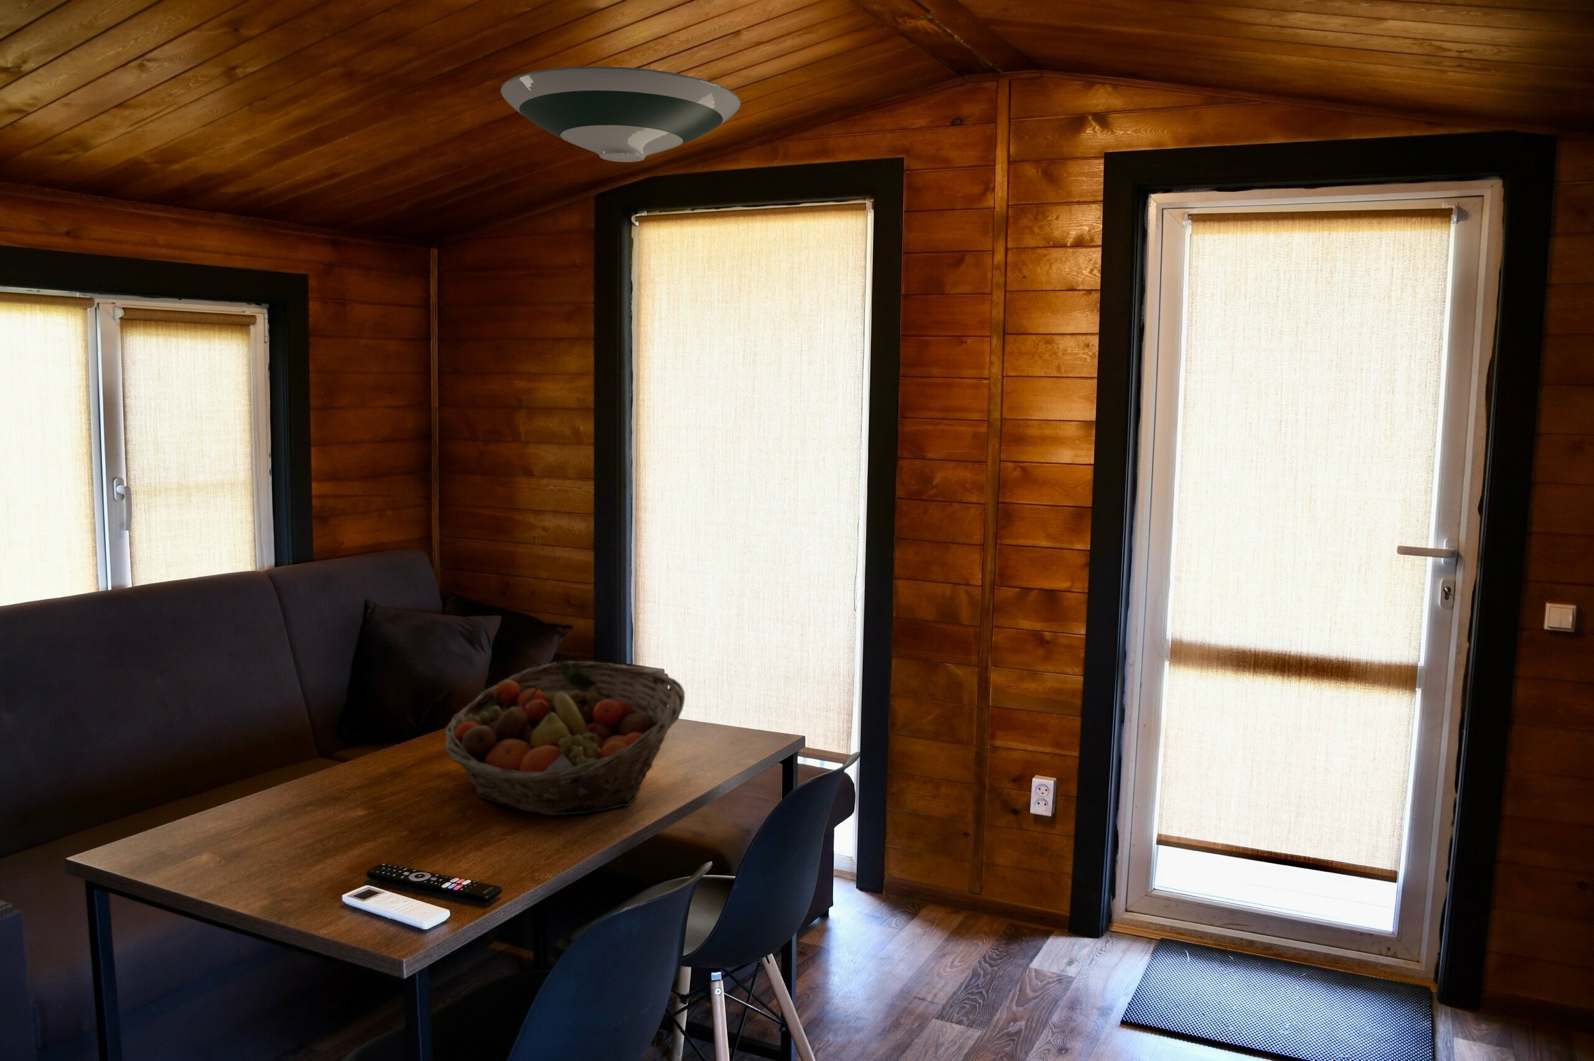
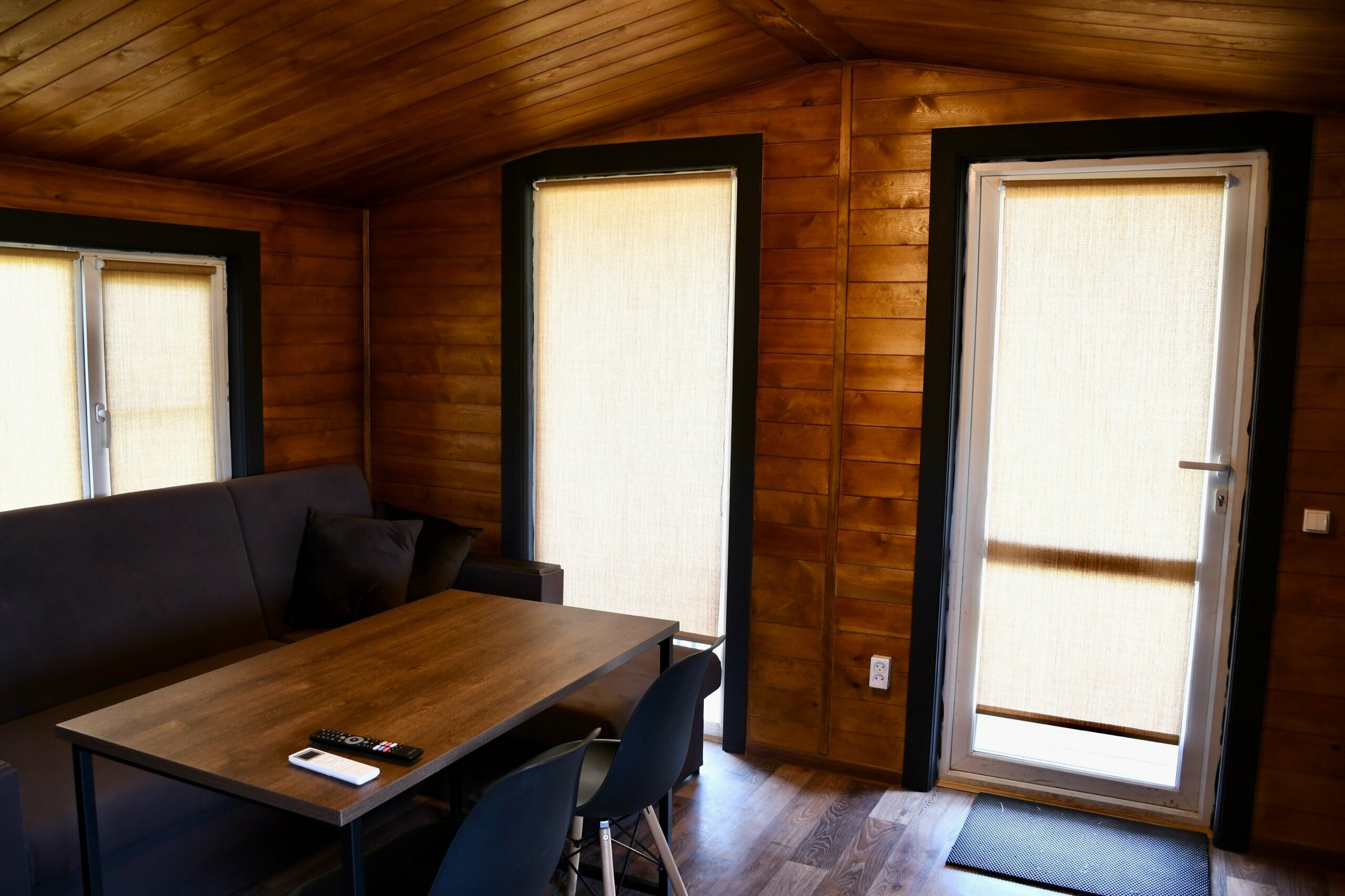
- fruit basket (565, 734)
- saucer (622, 129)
